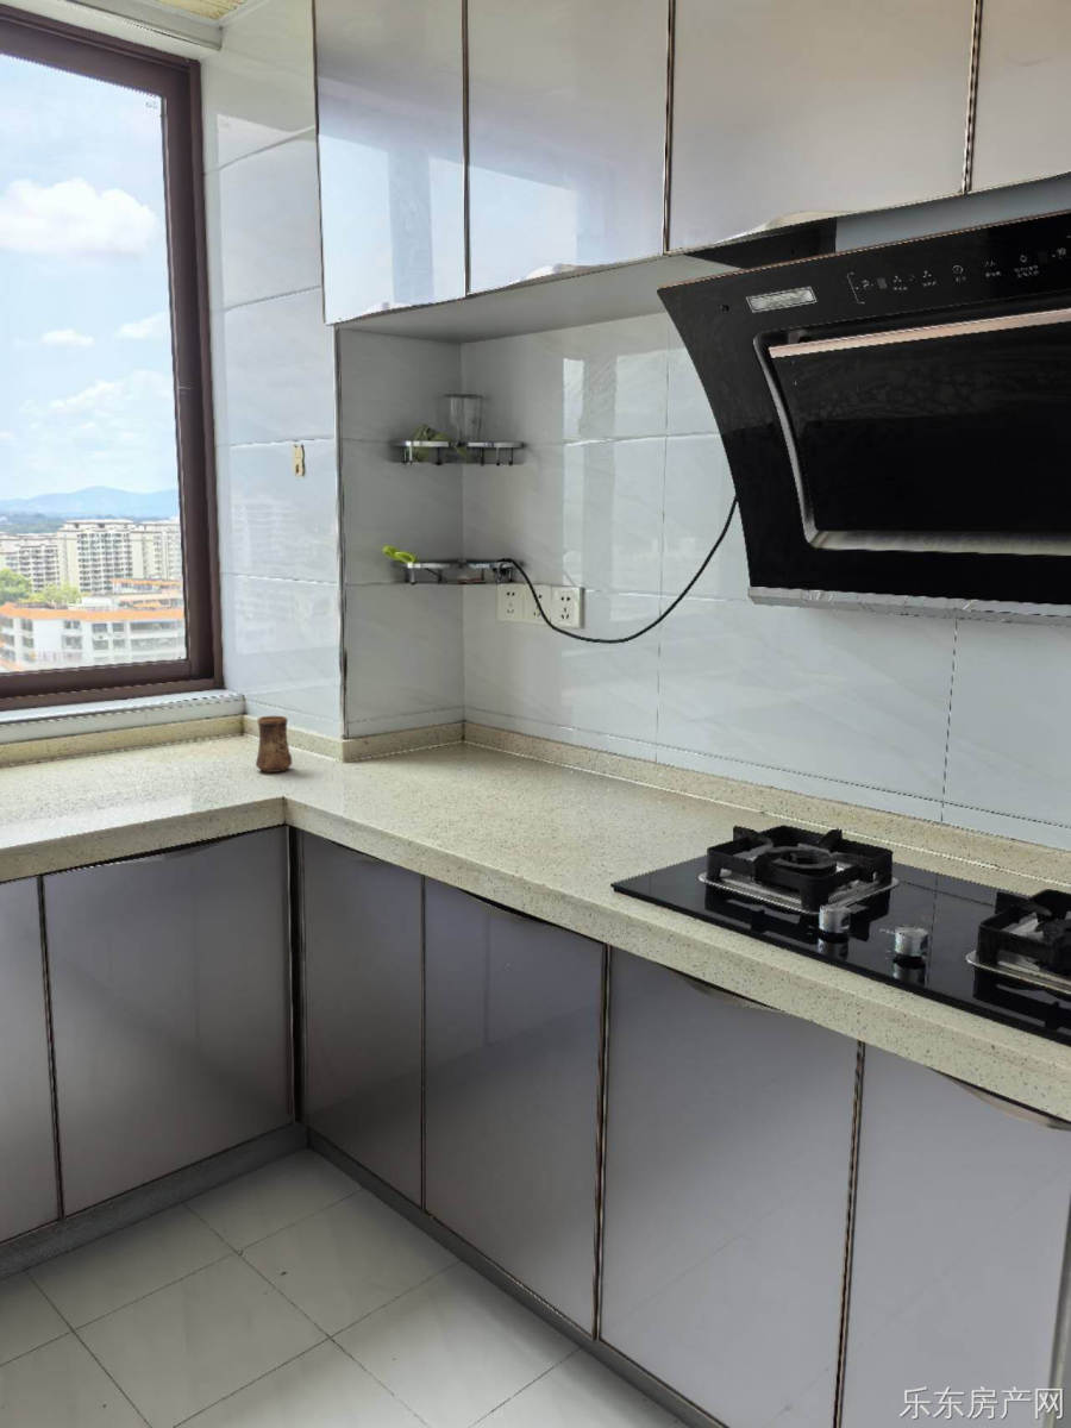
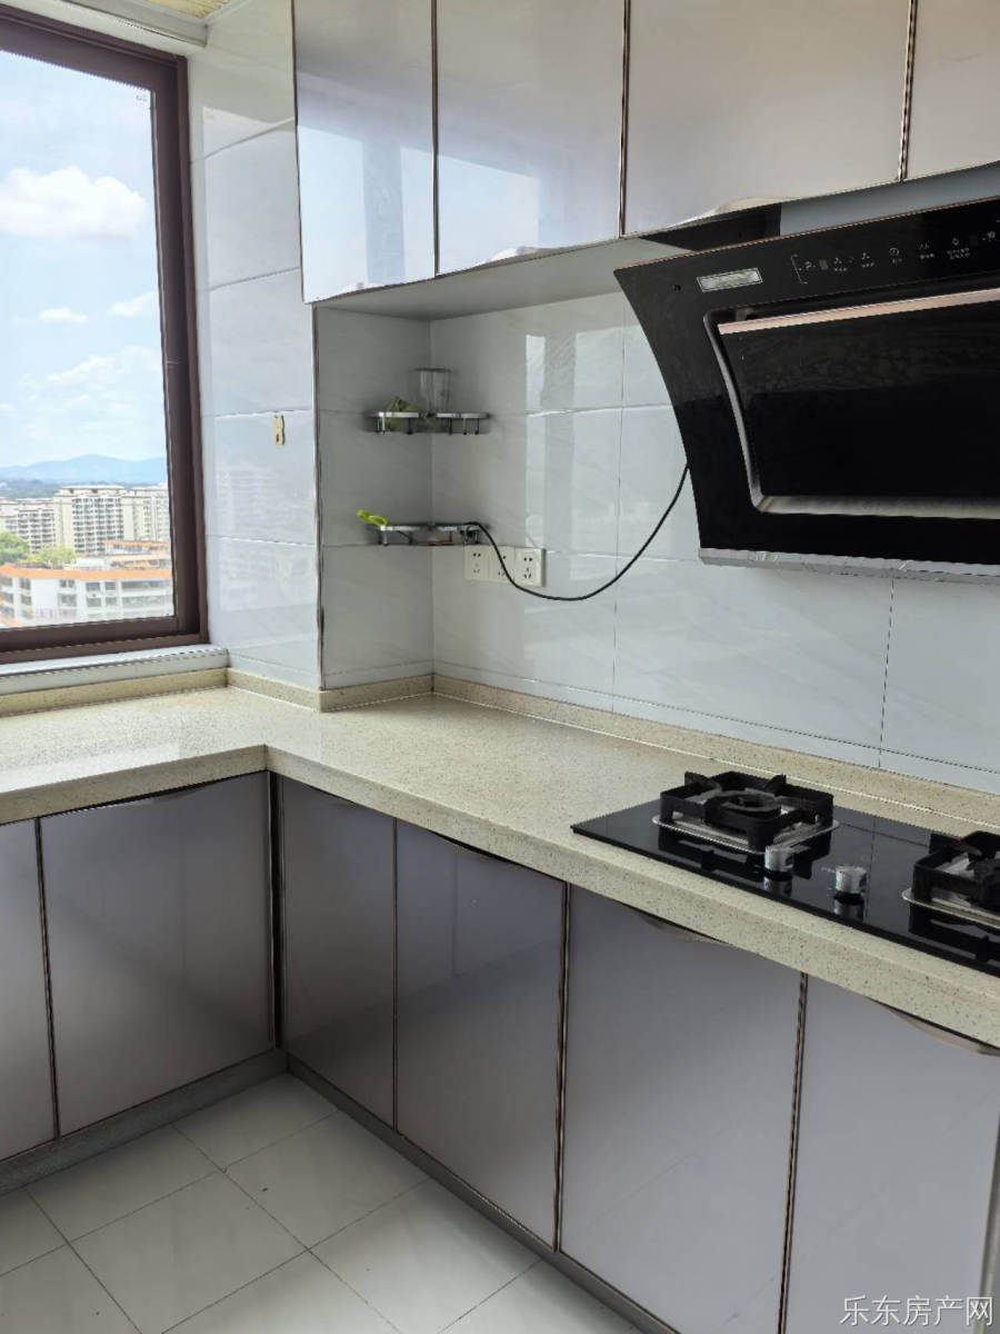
- cup (273, 744)
